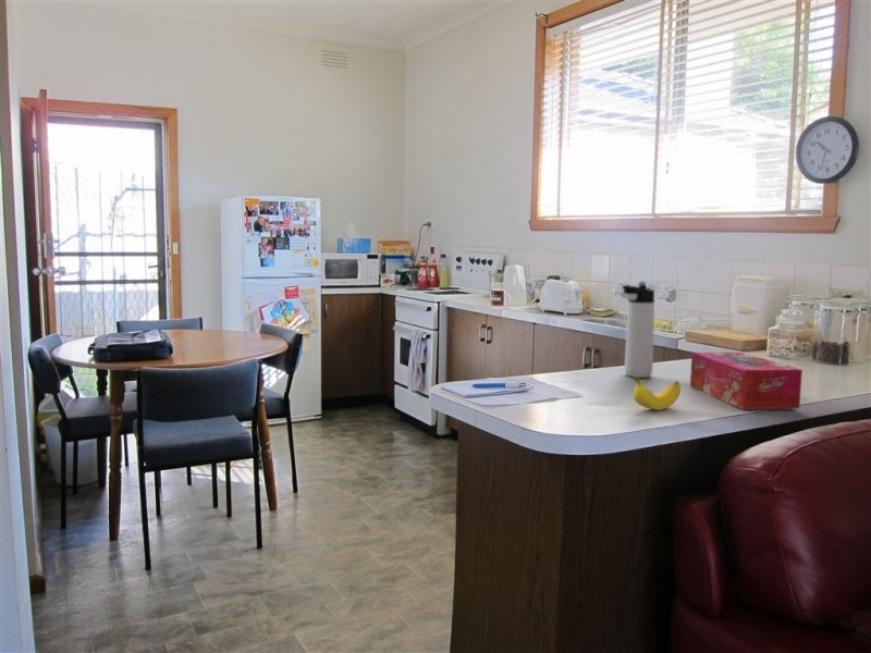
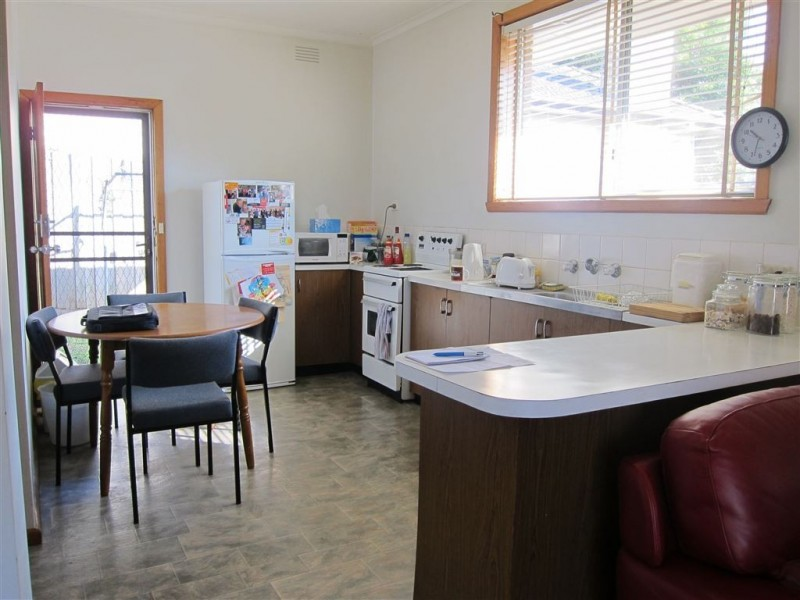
- tissue box (741, 378)
- banana (657, 394)
- thermos bottle (636, 331)
